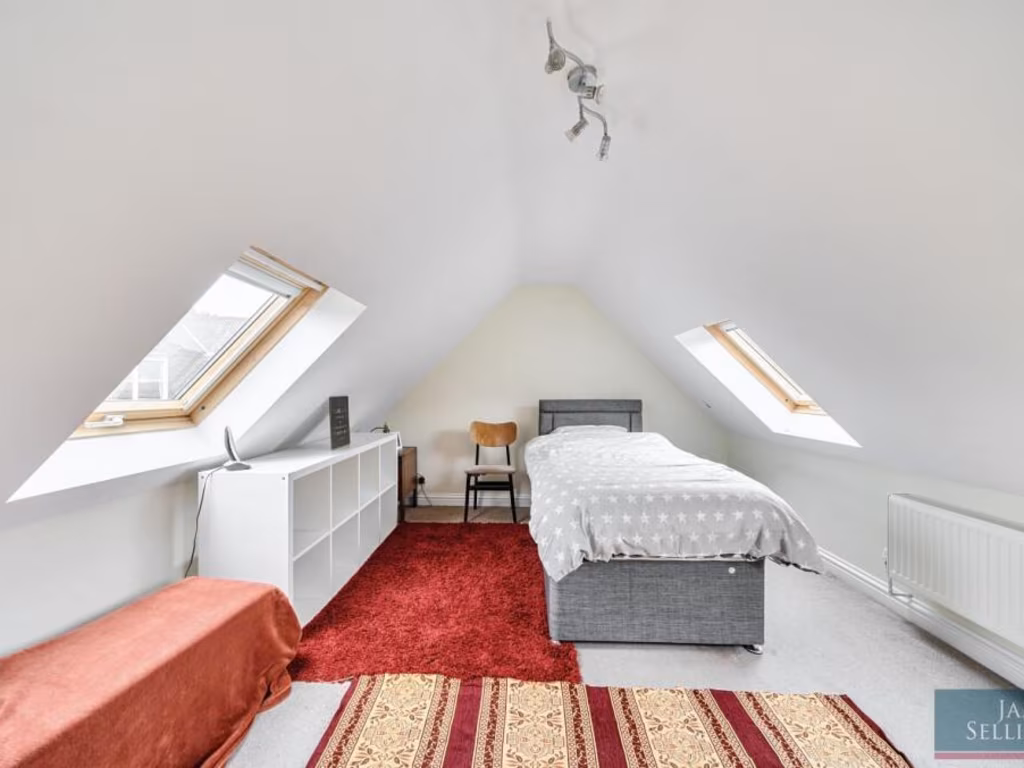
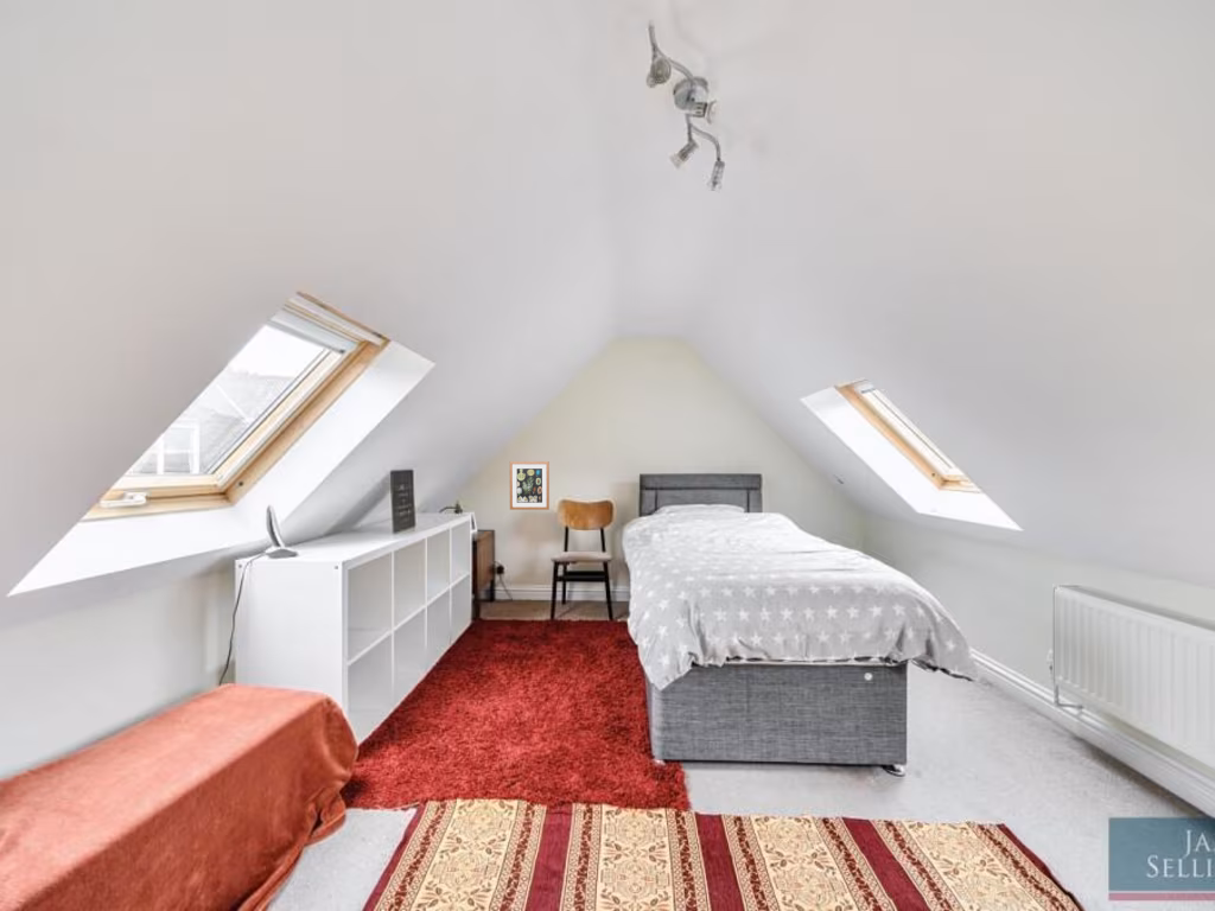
+ wall art (529, 485)
